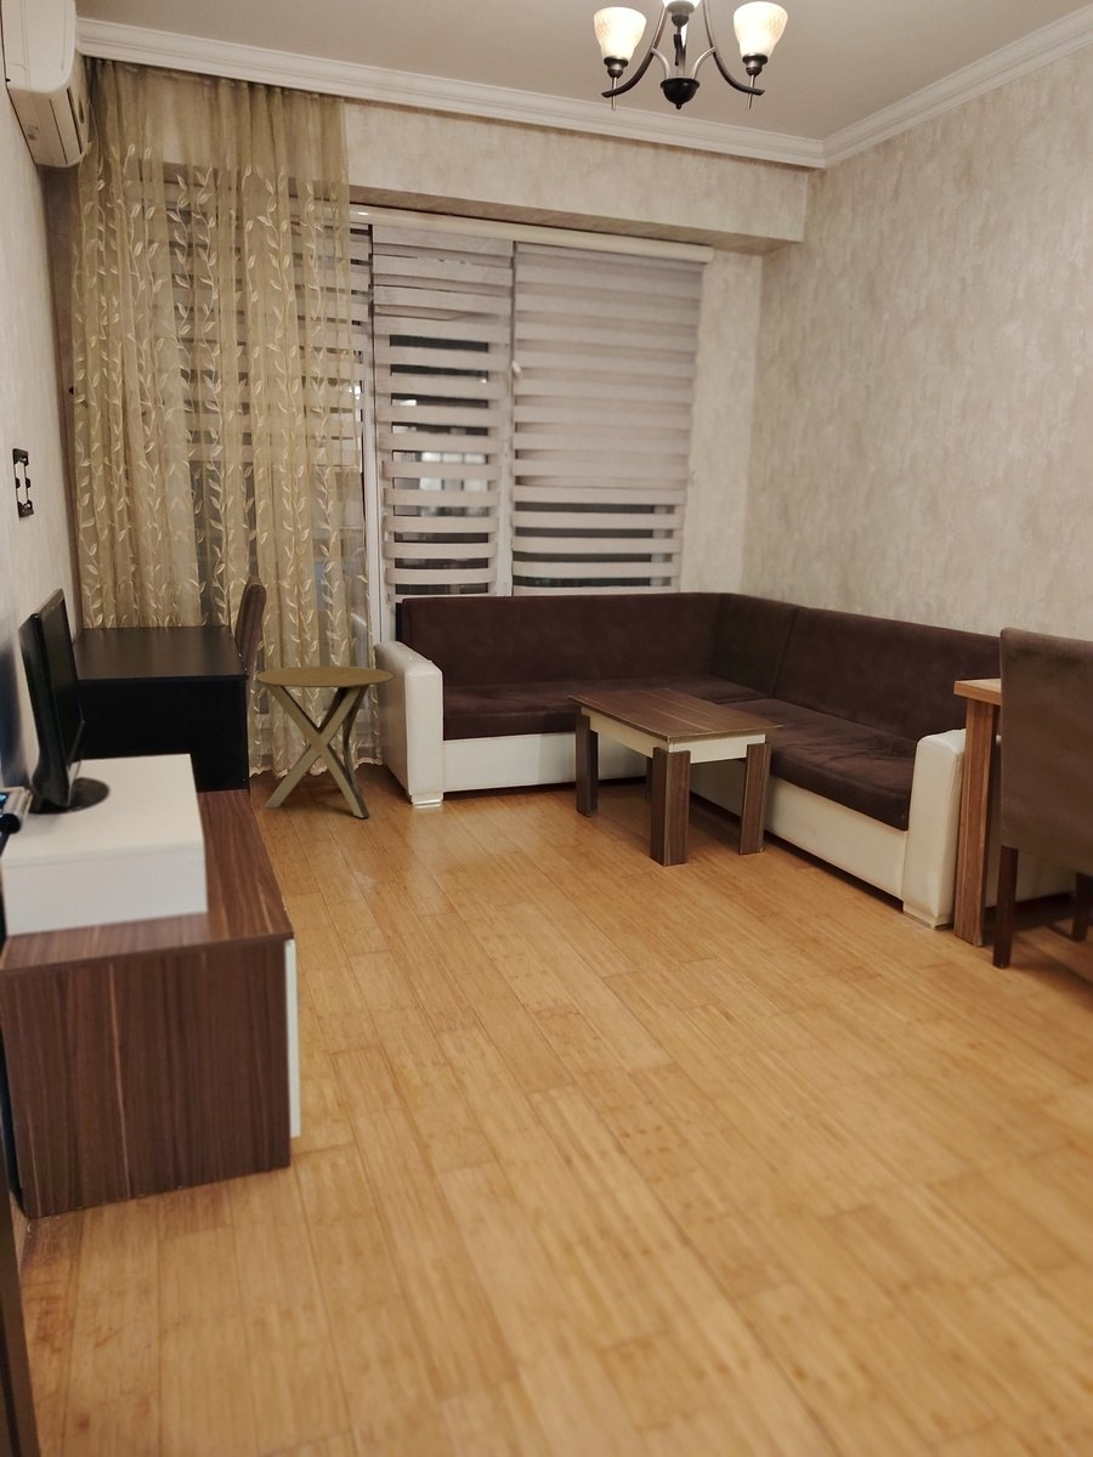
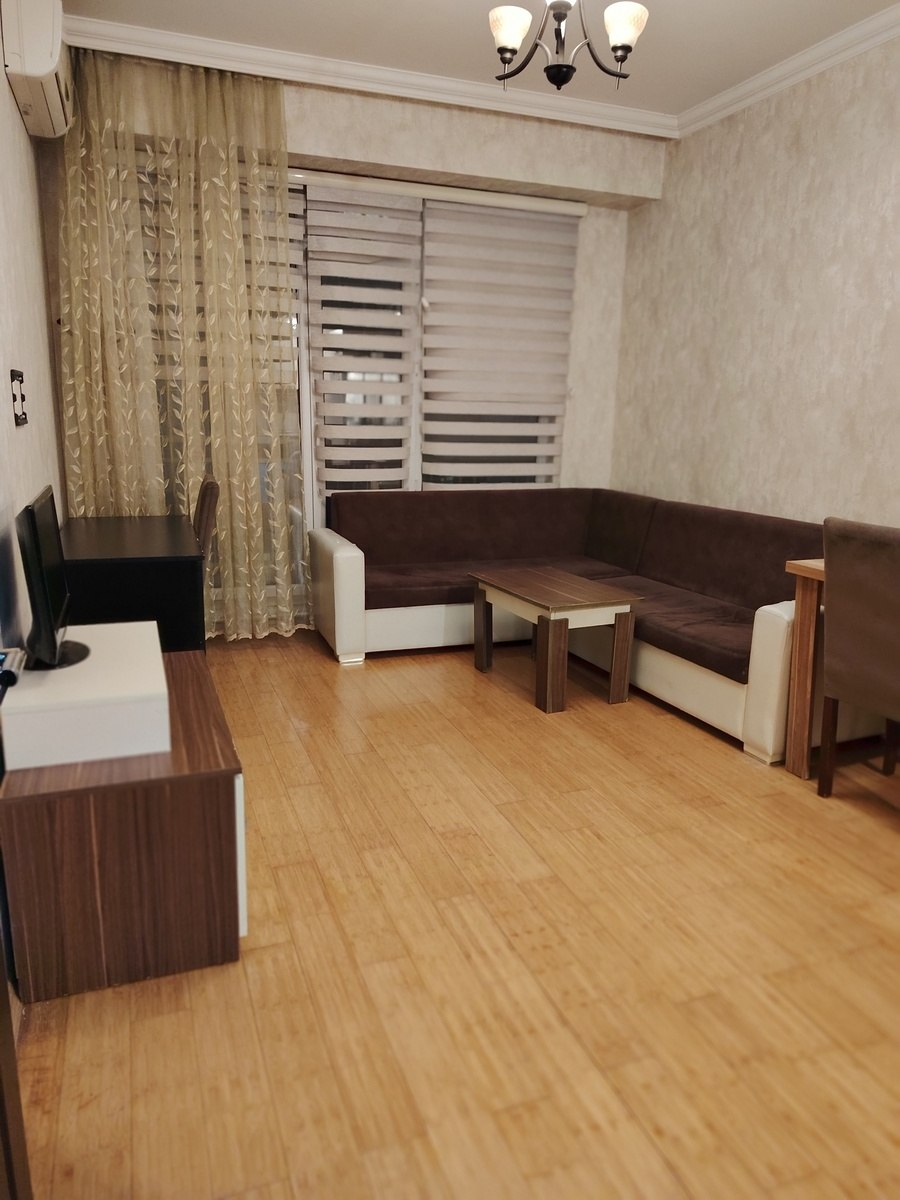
- side table (328, 738)
